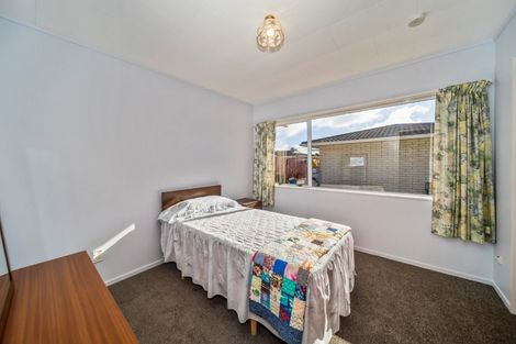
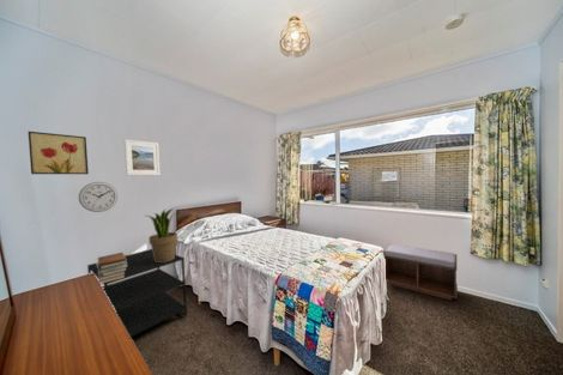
+ potted plant (163, 234)
+ side table (138, 290)
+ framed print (143, 158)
+ wall clock (98, 196)
+ wall art (60, 153)
+ book stack (111, 266)
+ bench (418, 268)
